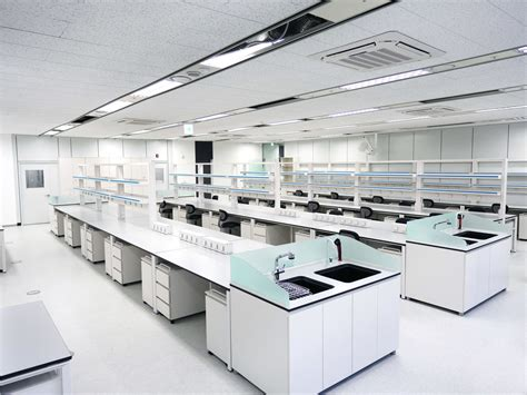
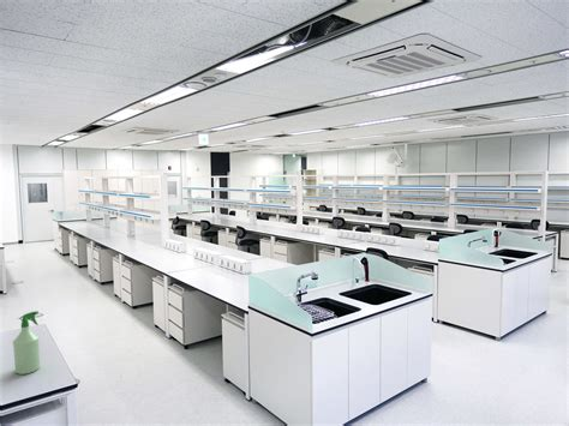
+ spray bottle (25, 342)
